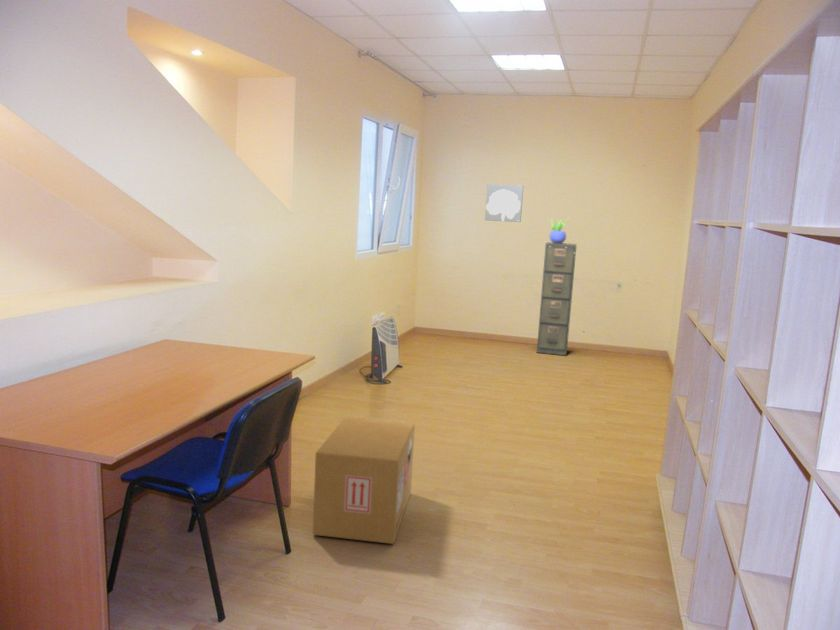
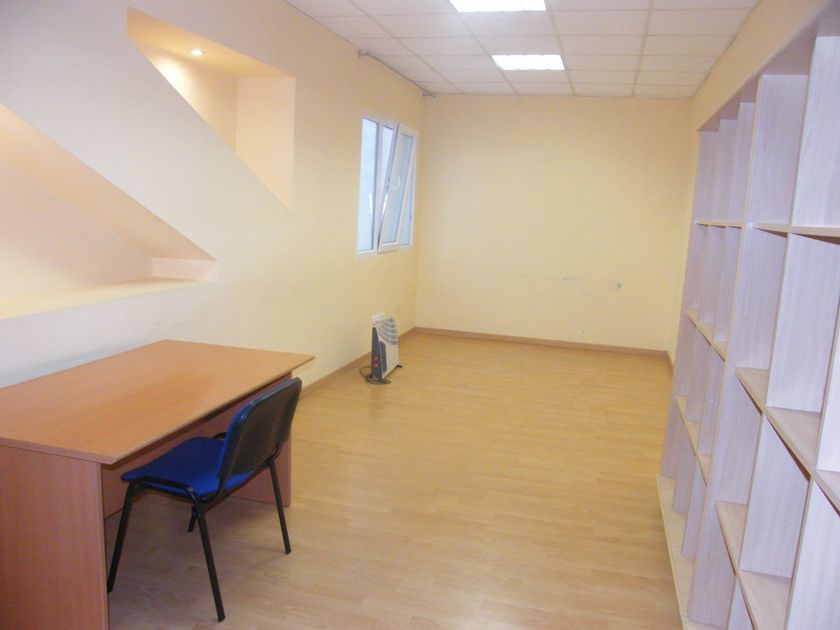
- potted plant (556, 229)
- cardboard box (367, 475)
- wall art (504, 203)
- filing cabinet (556, 297)
